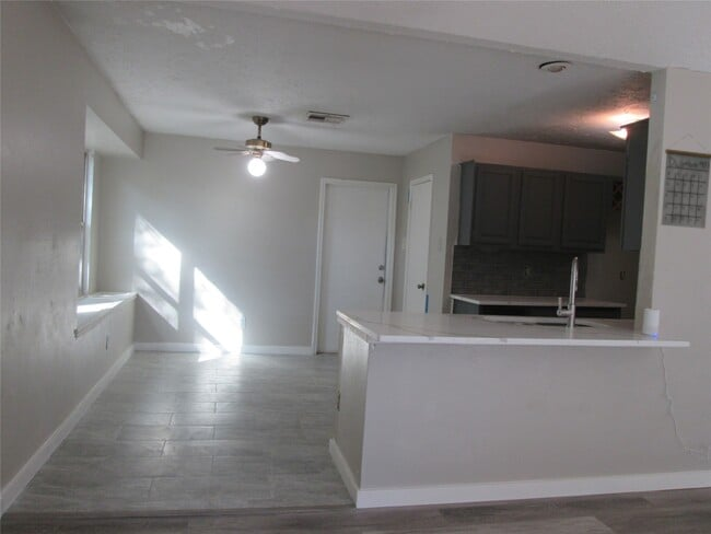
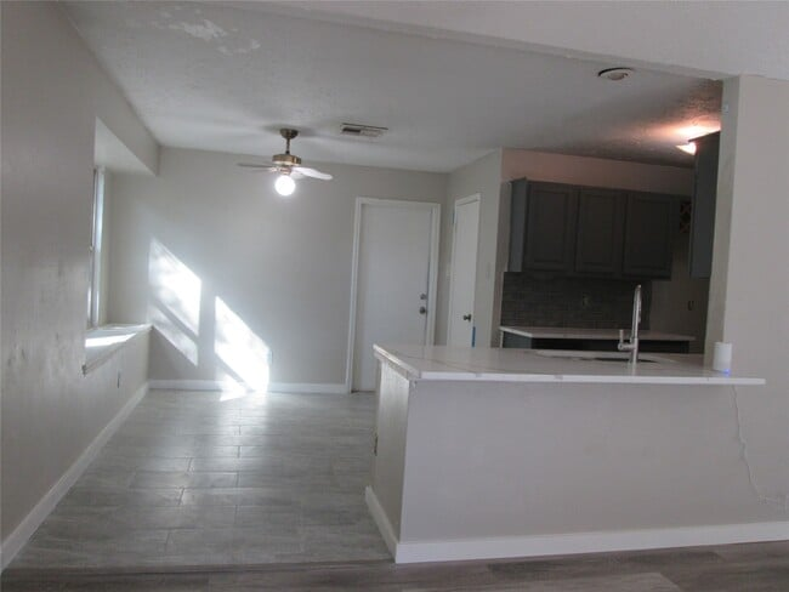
- calendar (686, 179)
